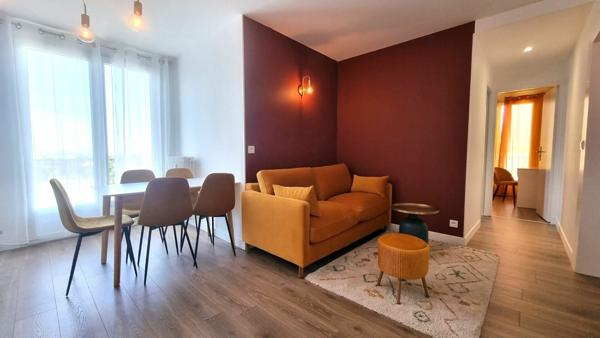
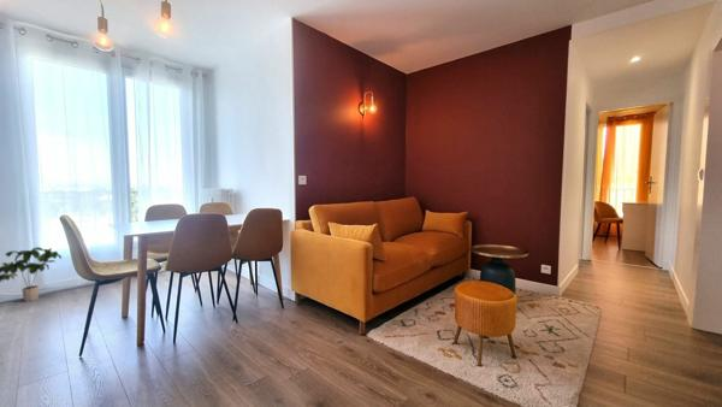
+ potted plant (28, 273)
